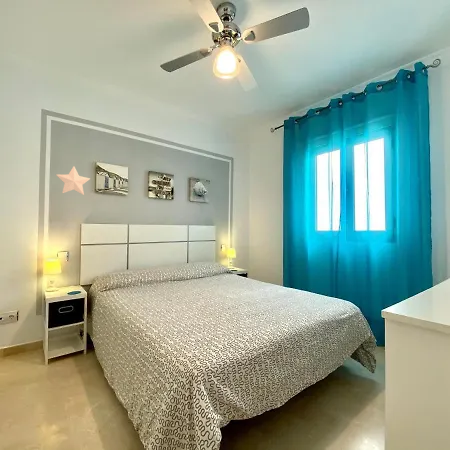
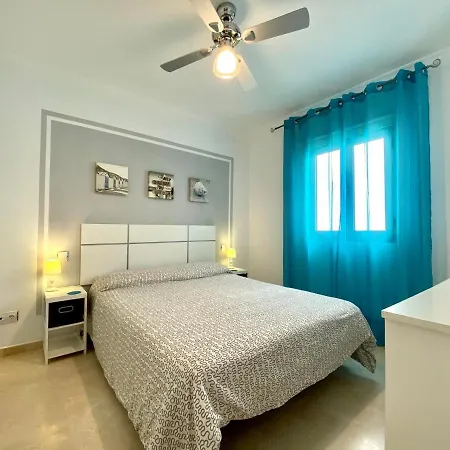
- decorative star (73, 180)
